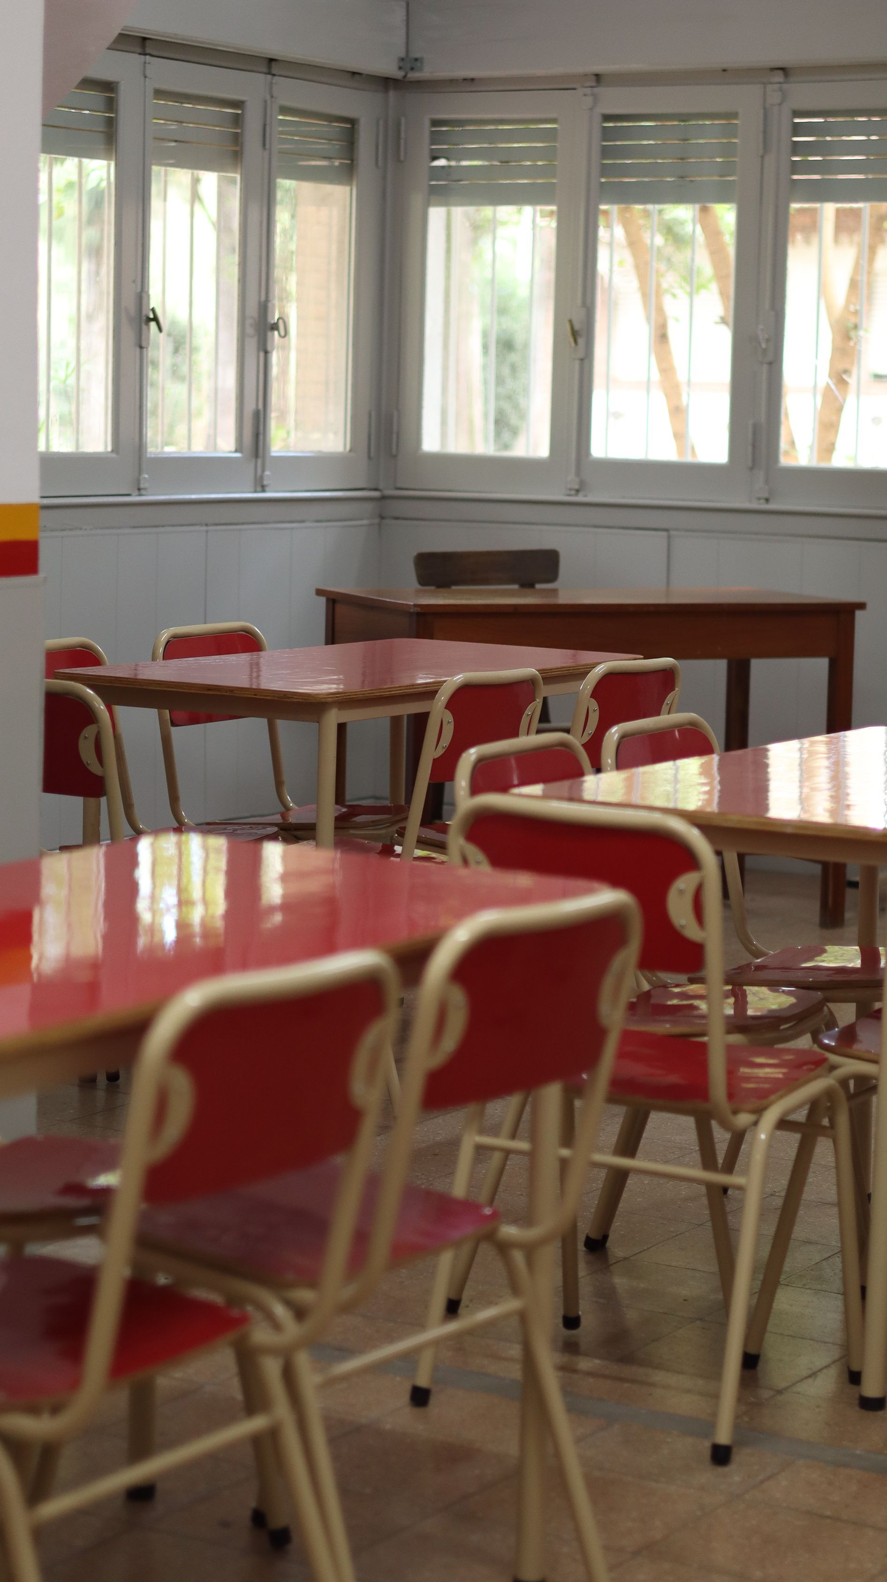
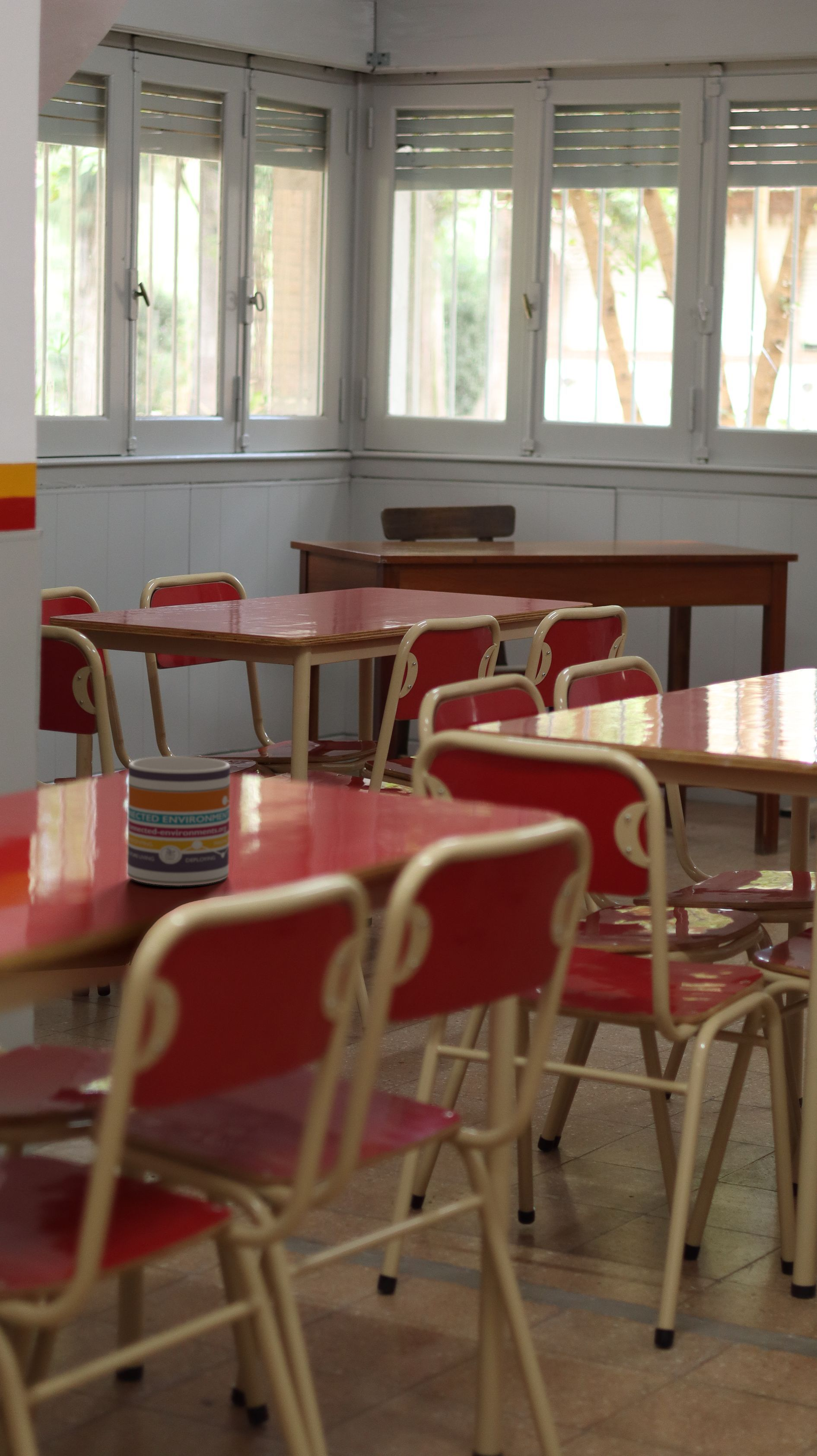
+ mug (178, 817)
